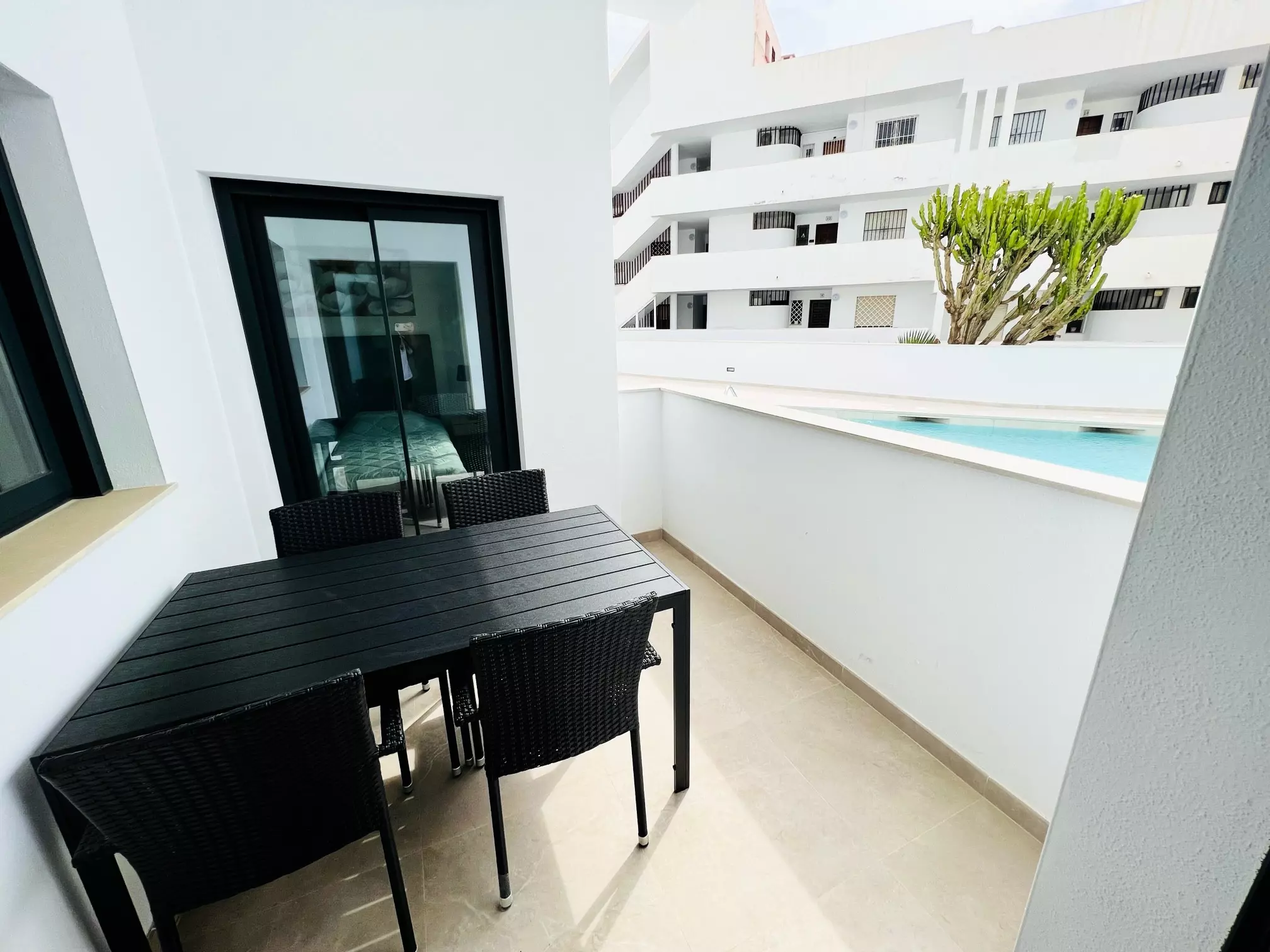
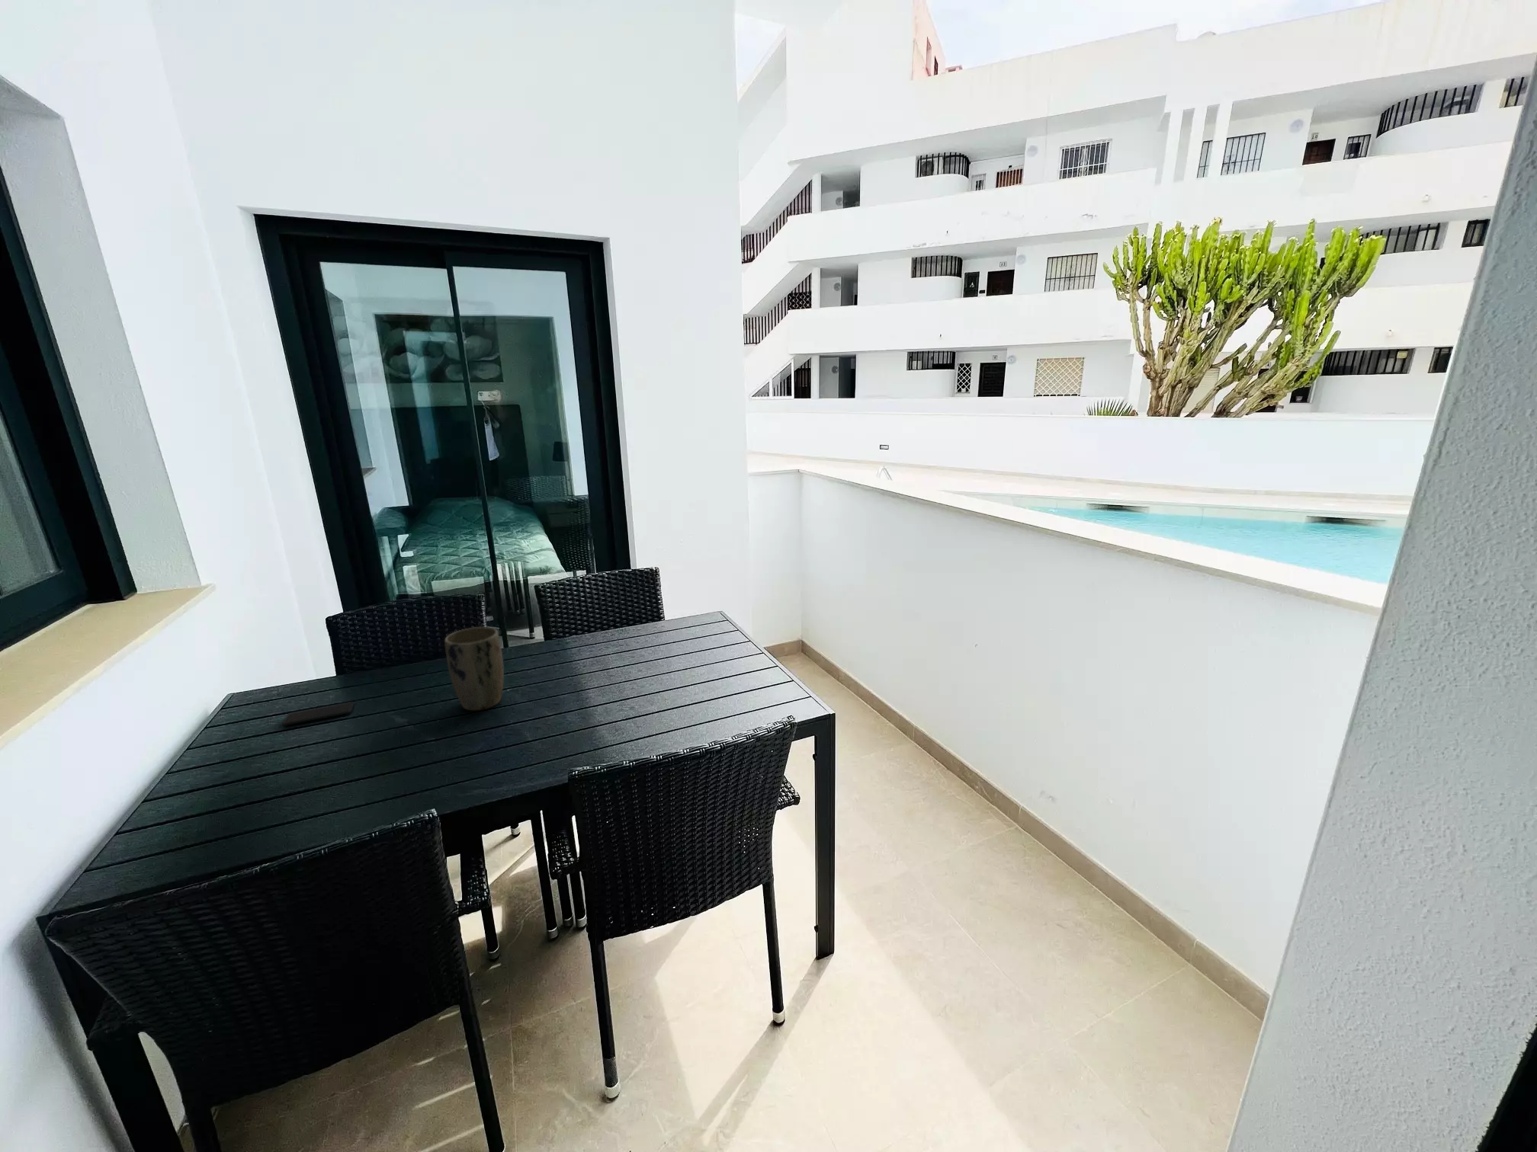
+ plant pot (477, 669)
+ smartphone (320, 713)
